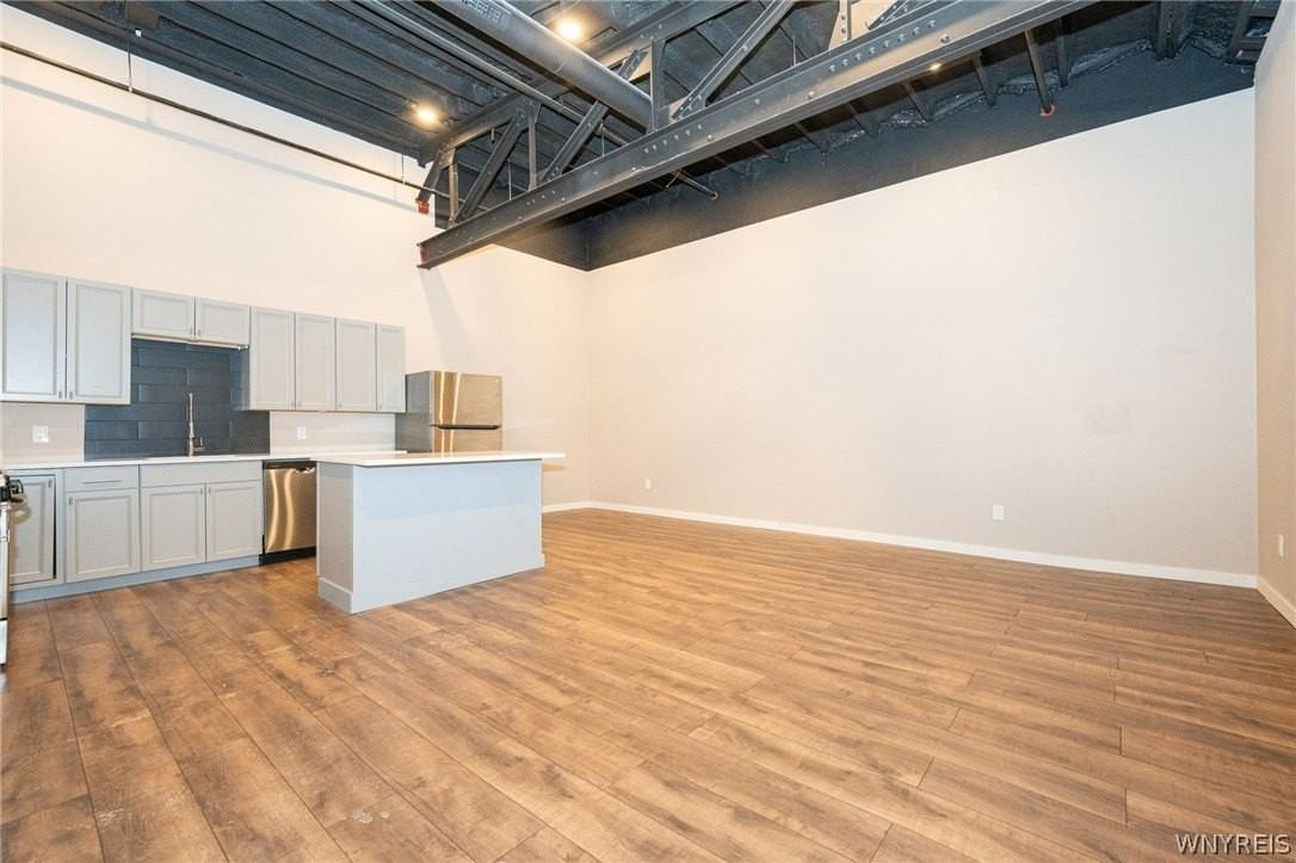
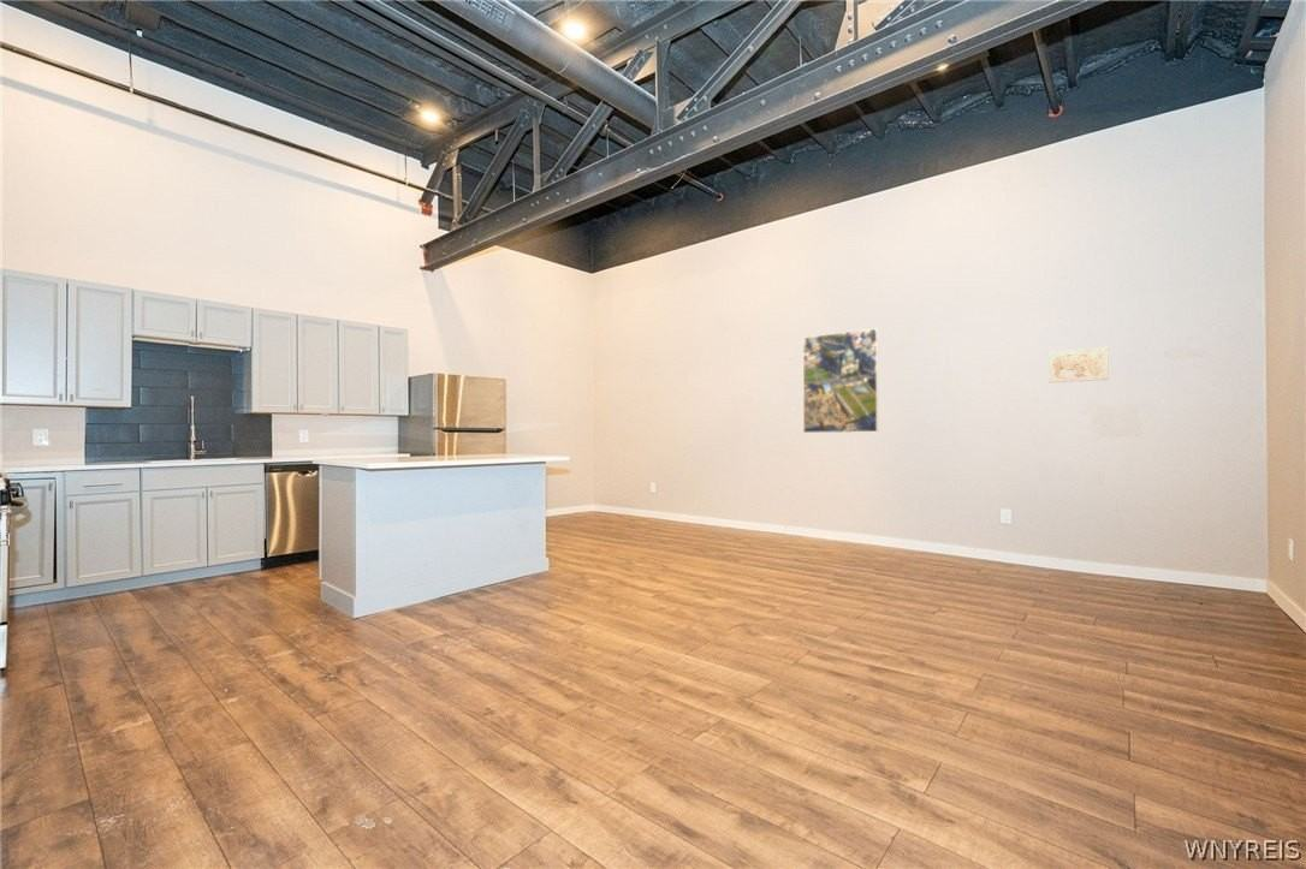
+ wall art (1078, 365)
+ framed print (838, 382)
